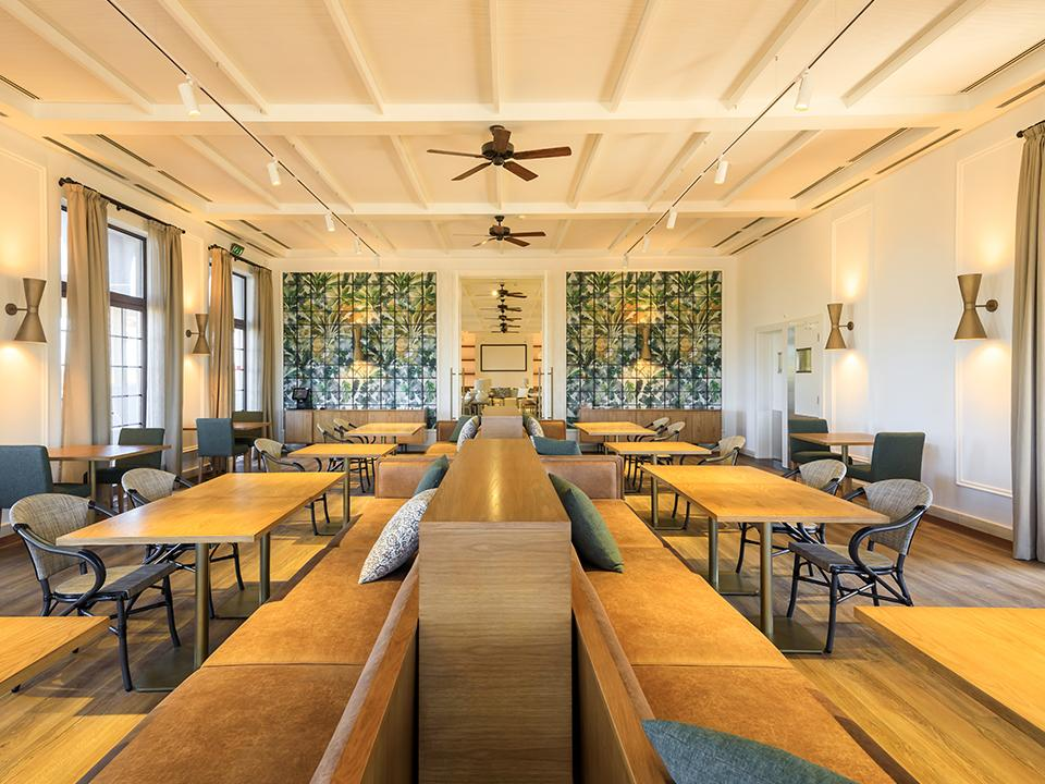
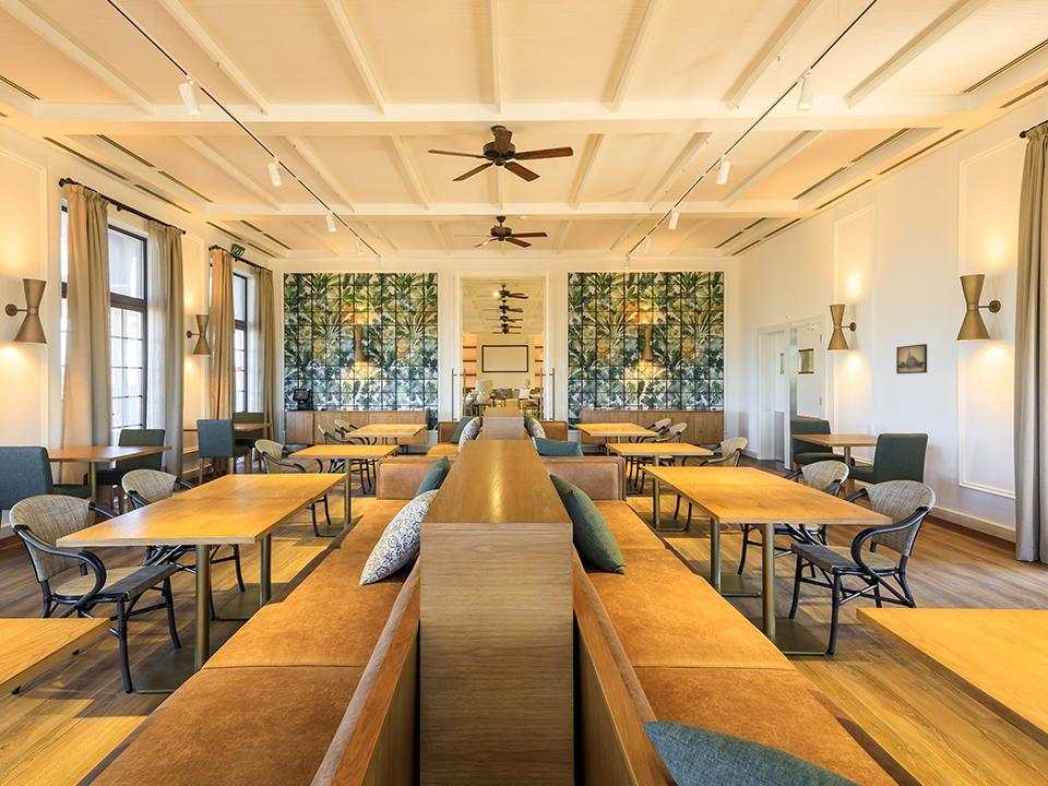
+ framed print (910, 359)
